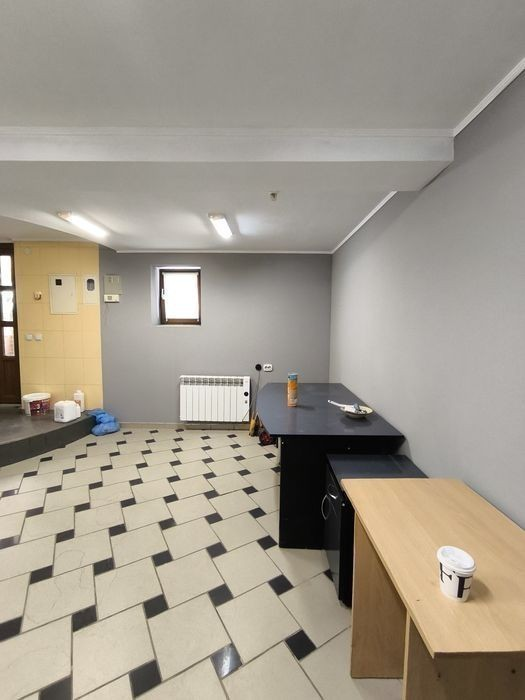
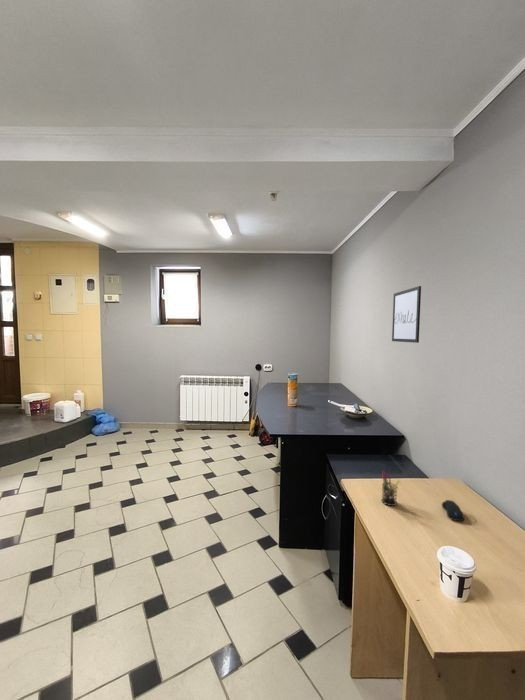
+ computer mouse (452, 509)
+ wall art (405, 316)
+ pen holder (388, 488)
